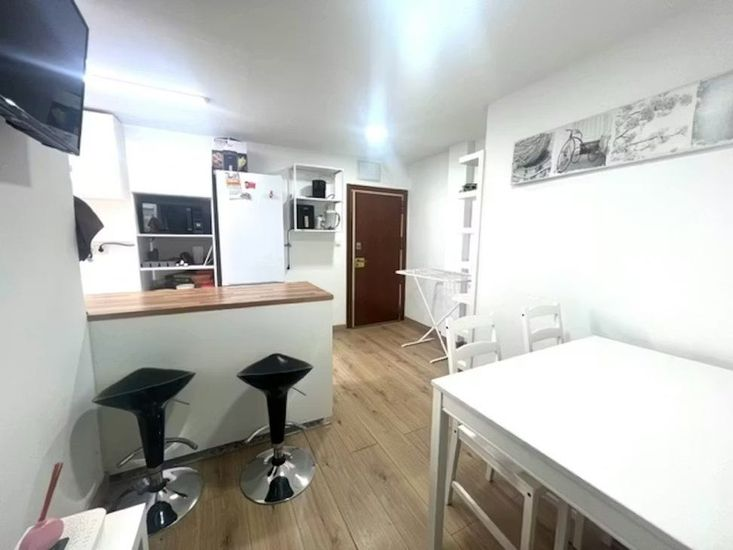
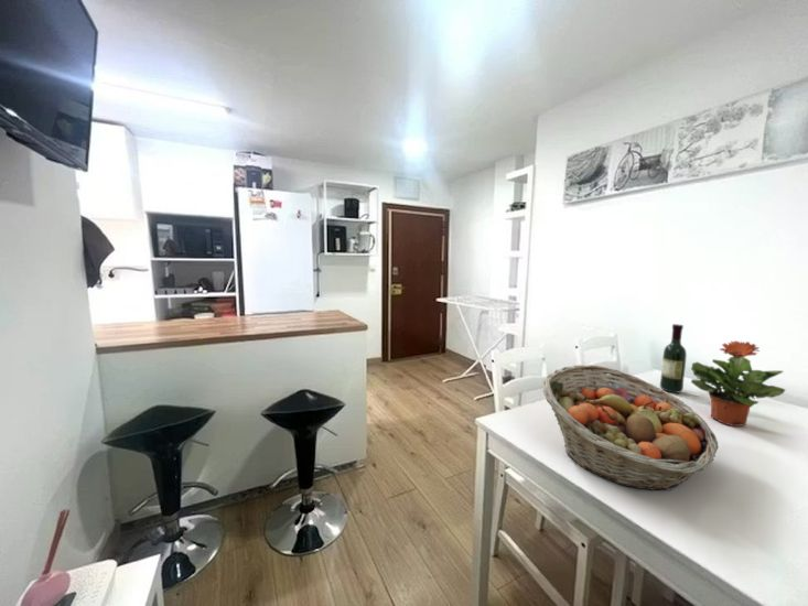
+ potted plant (735, 381)
+ fruit basket (622, 419)
+ wine bottle (674, 357)
